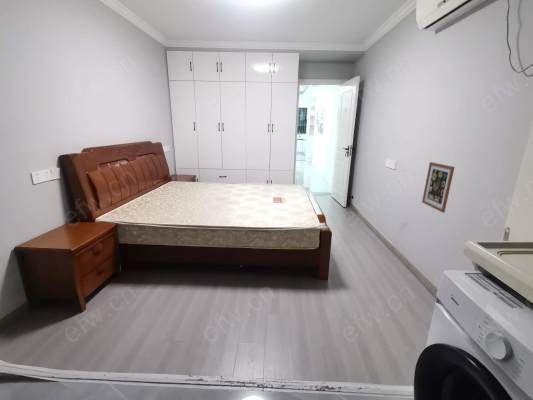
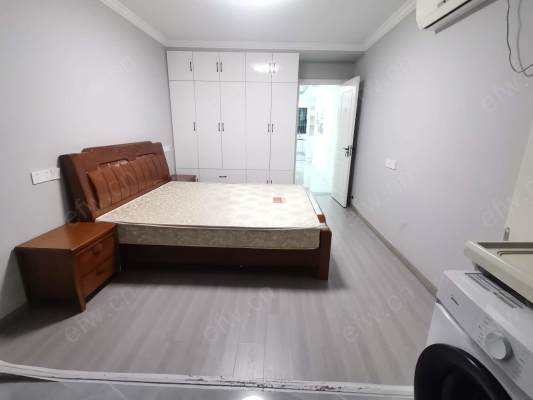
- wall art (436, 186)
